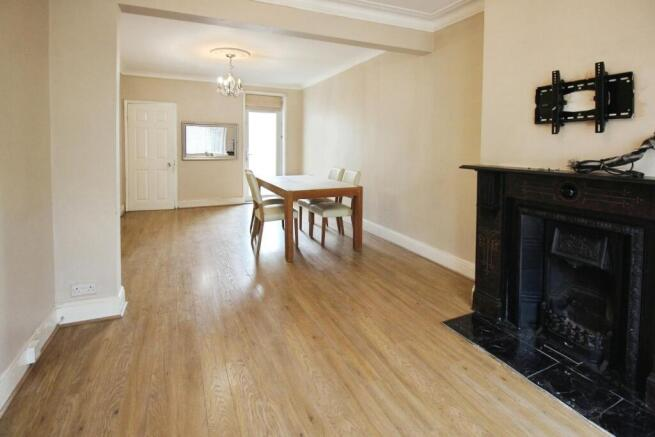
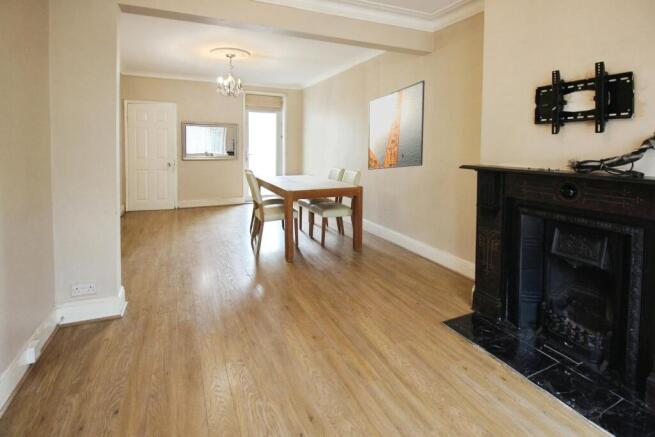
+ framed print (393, 130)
